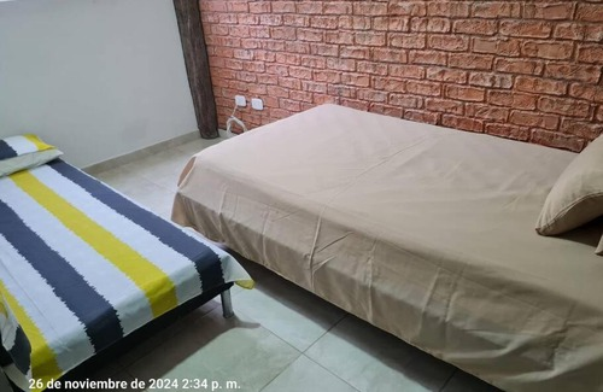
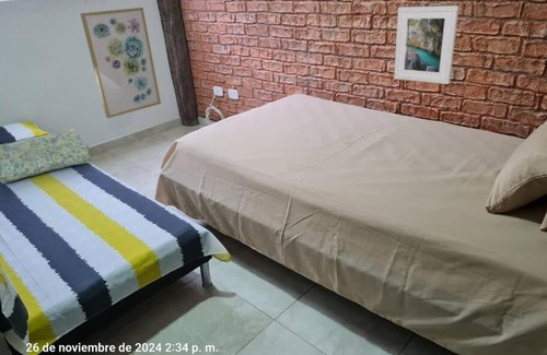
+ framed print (423, 45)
+ wall art (124, 62)
+ seat cushion (42, 153)
